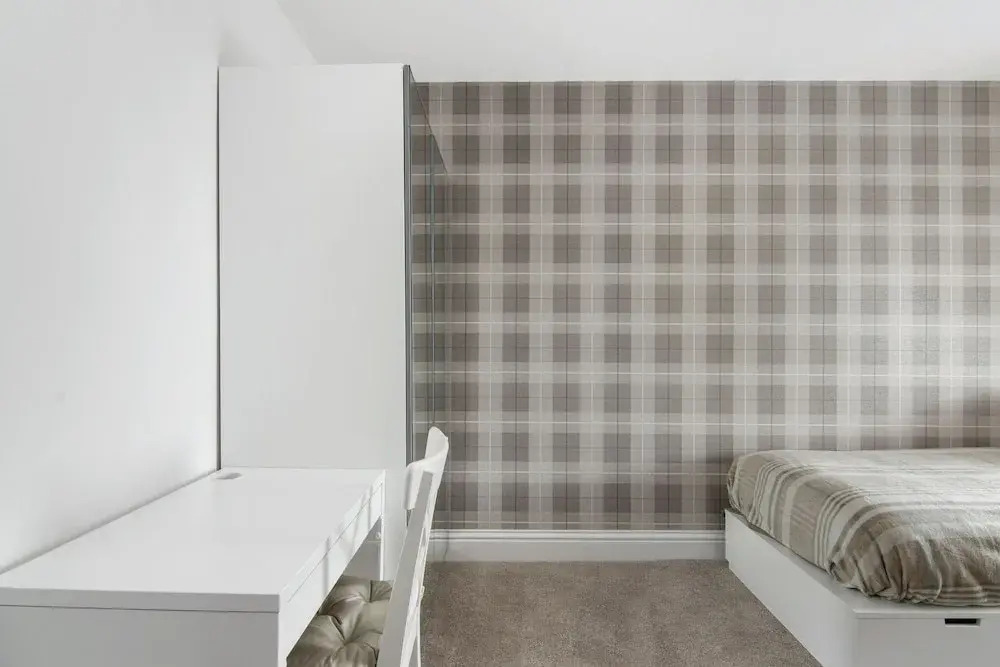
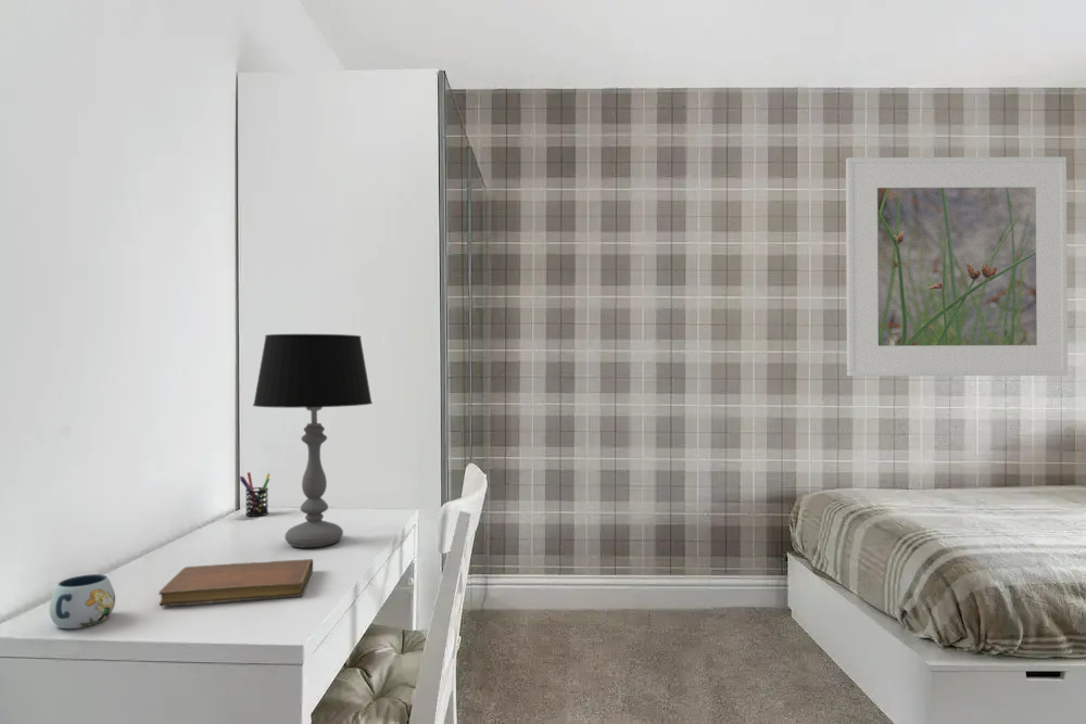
+ mug (78, 602)
+ notebook (241, 580)
+ table lamp (314, 439)
+ pen holder (257, 493)
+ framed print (956, 266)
